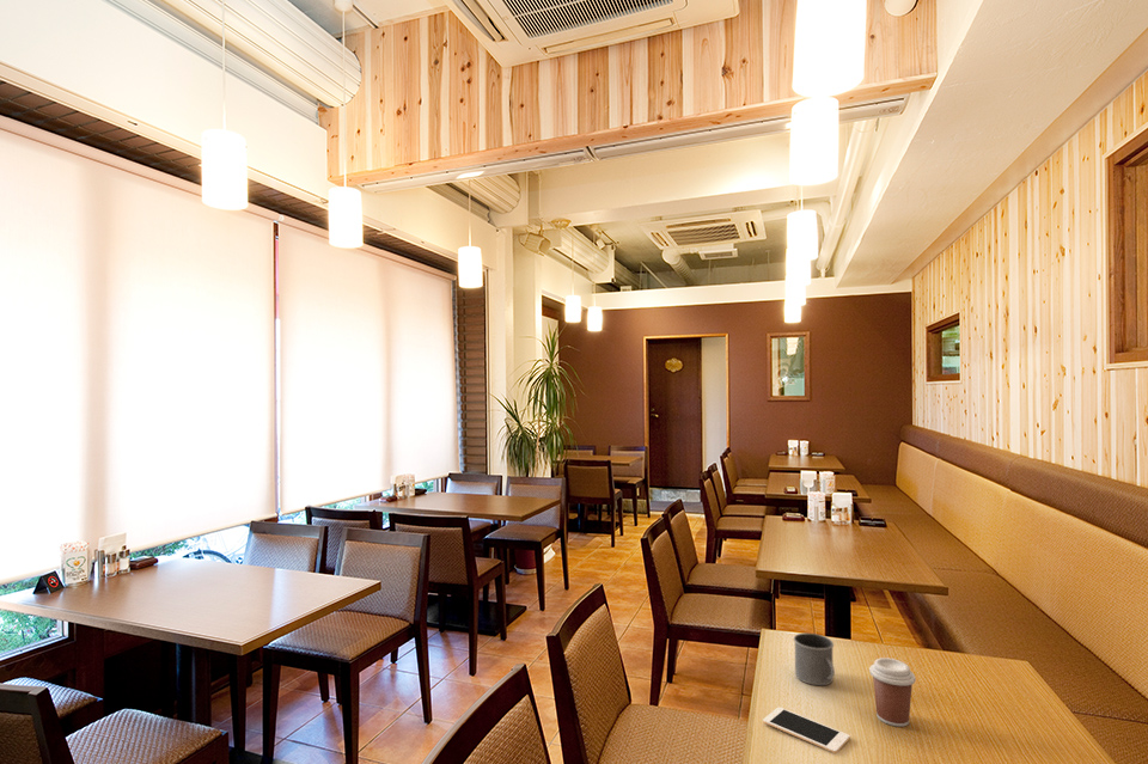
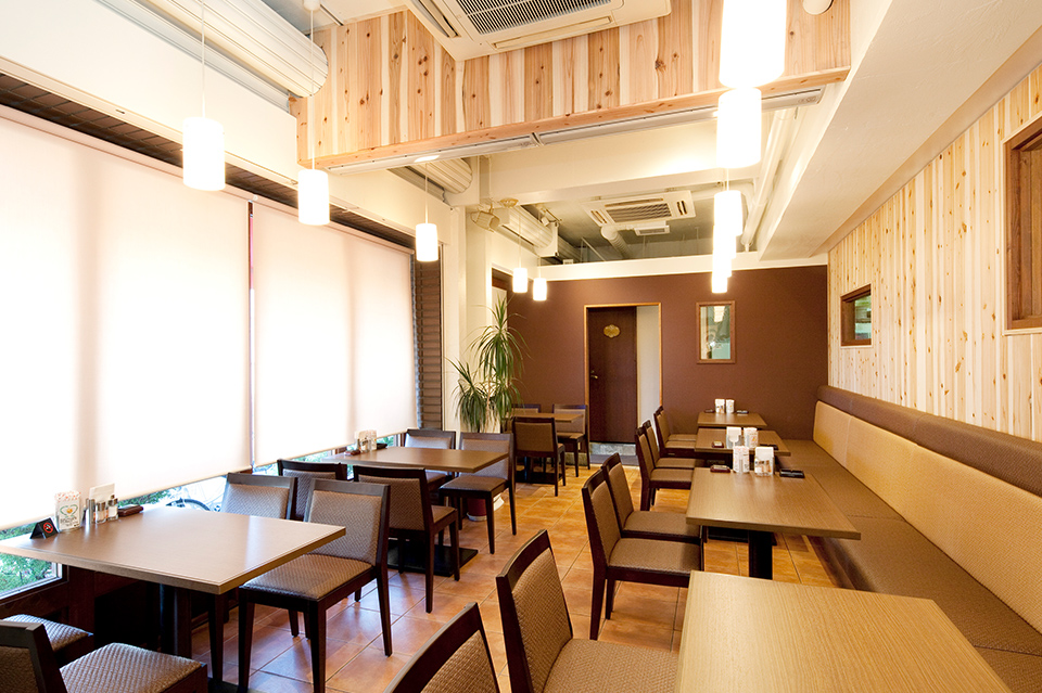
- cell phone (805, 728)
- mug (817, 660)
- coffee cup (892, 691)
